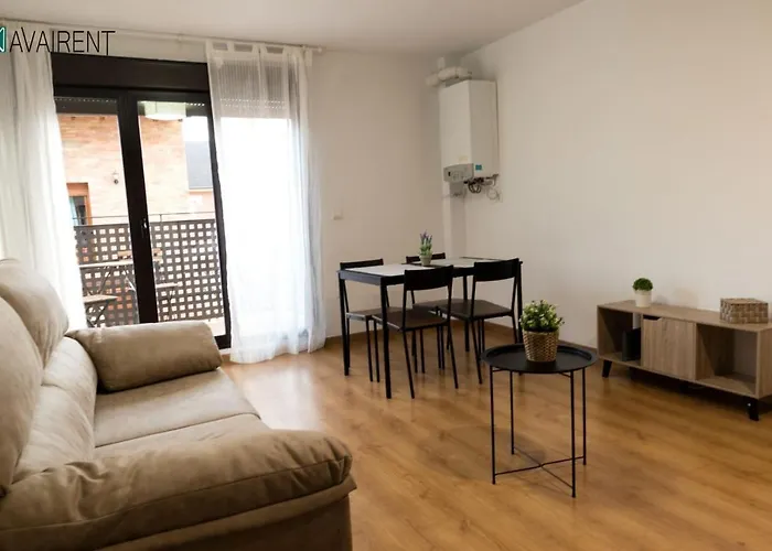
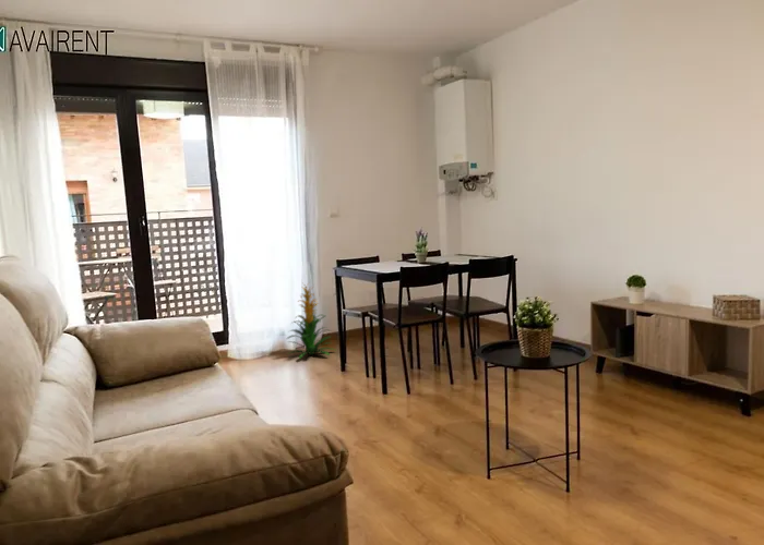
+ indoor plant (309, 318)
